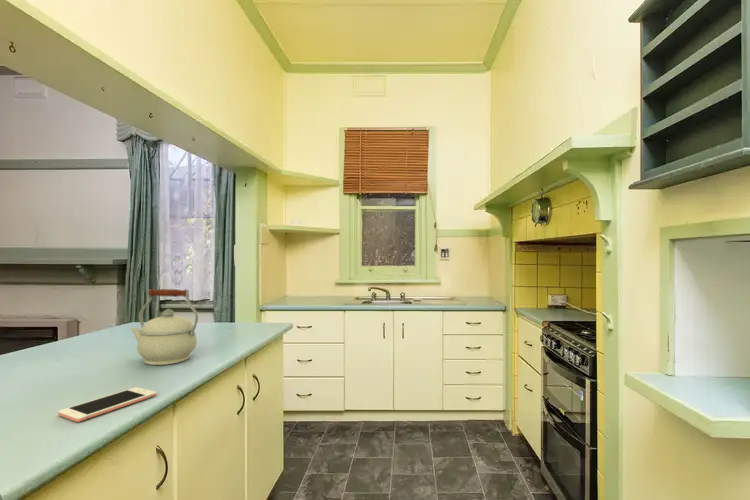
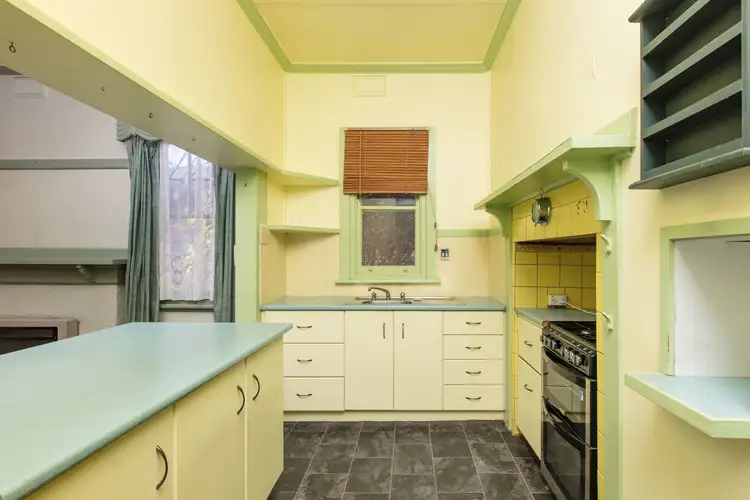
- cell phone (110, 402)
- kettle (164, 324)
